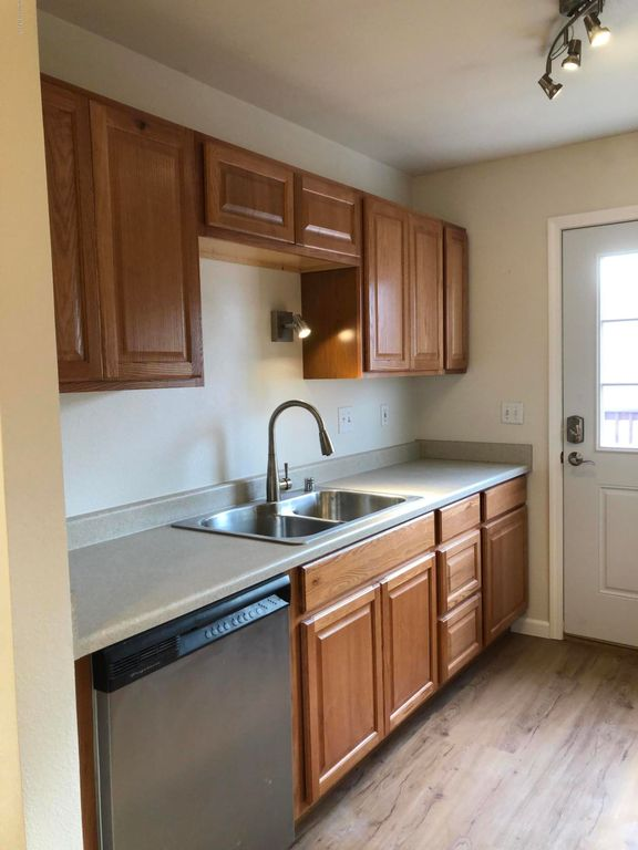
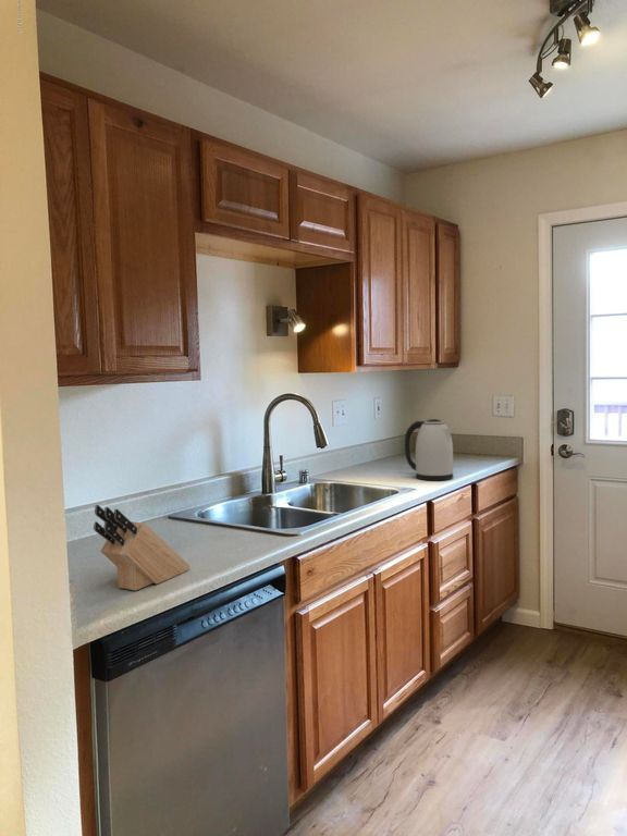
+ kettle (428, 447)
+ knife block (140, 540)
